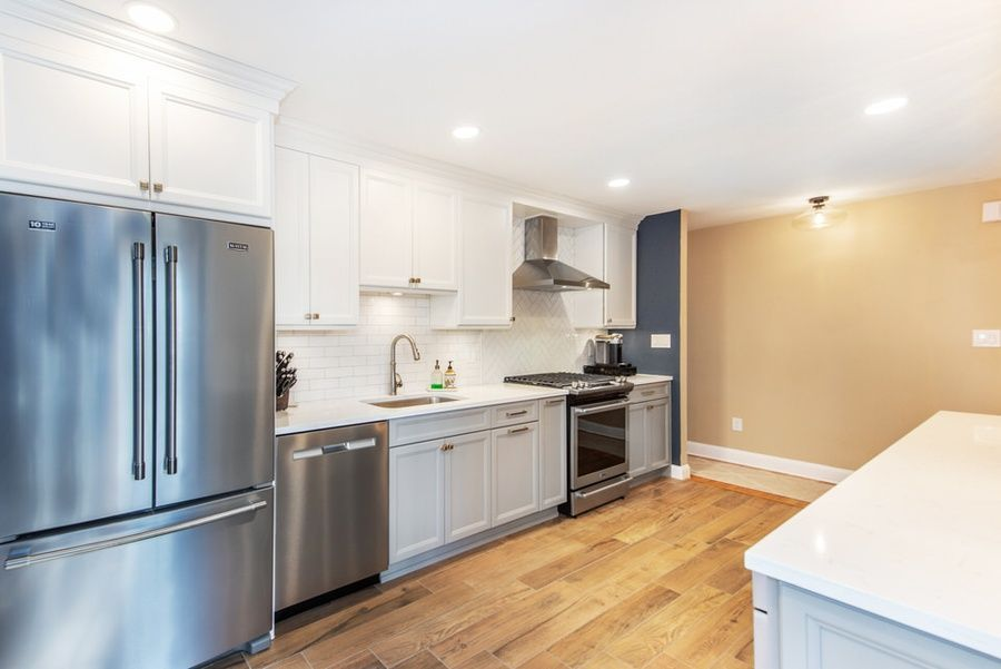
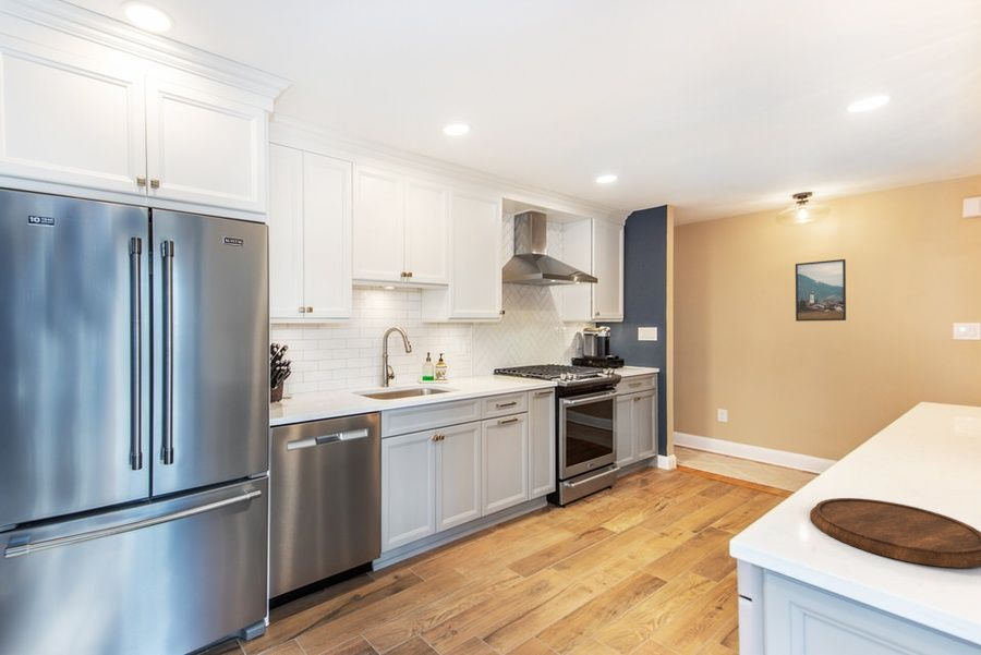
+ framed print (820, 291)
+ cutting board (894, 526)
